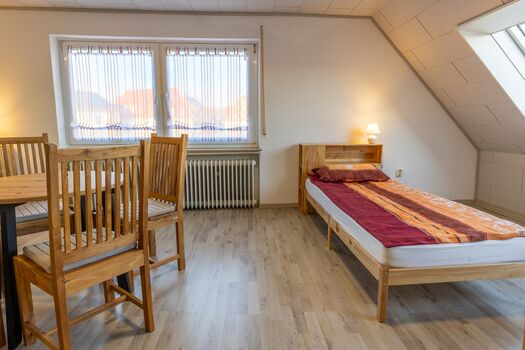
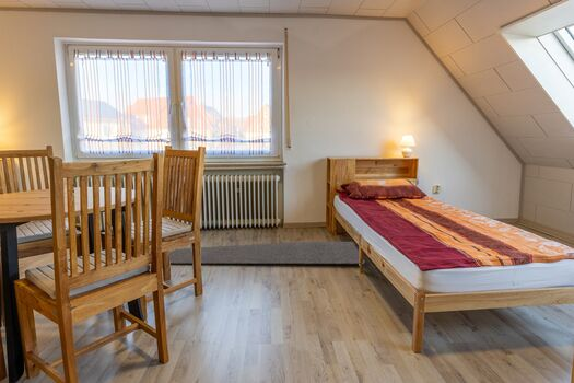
+ rug (238, 251)
